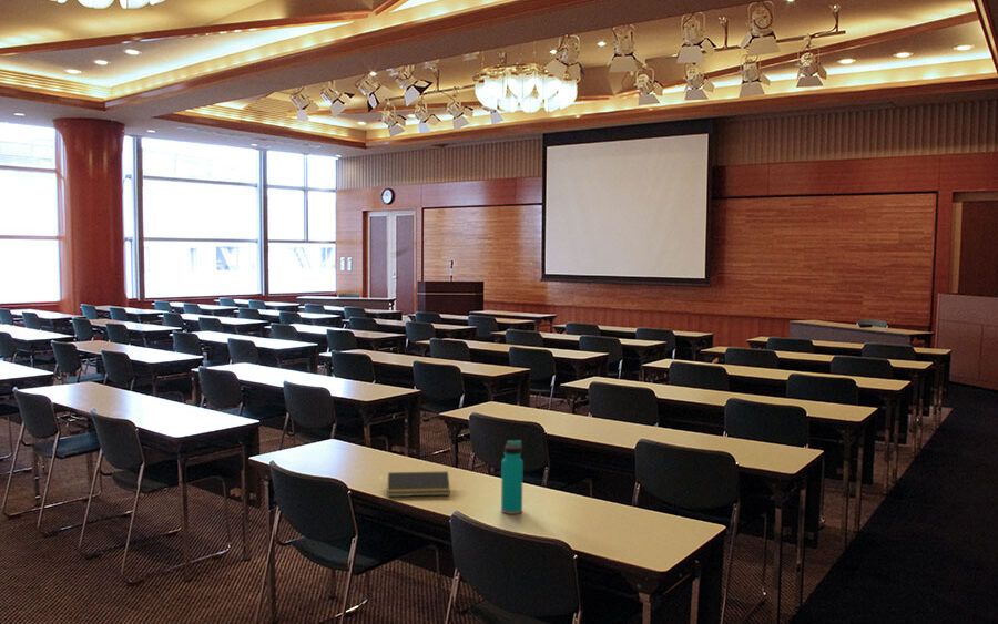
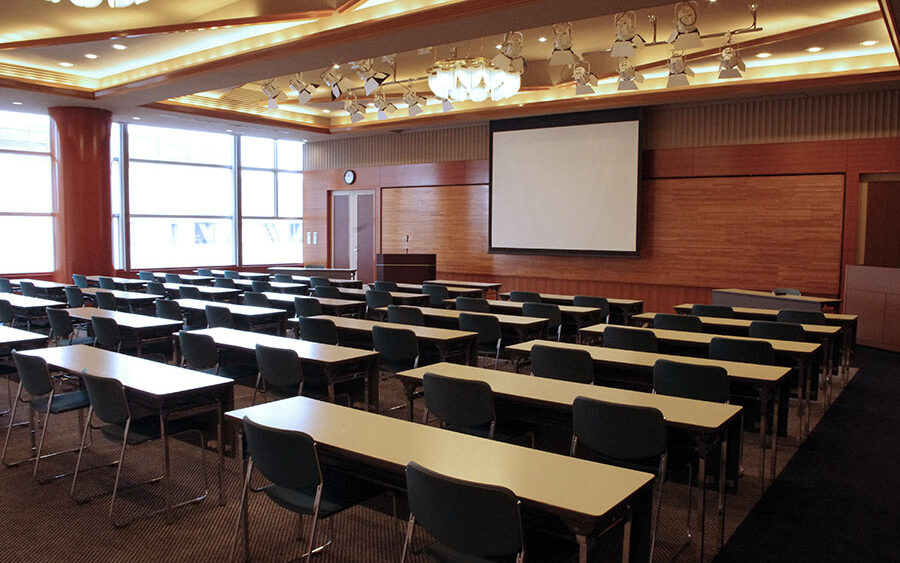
- notepad (418, 483)
- water bottle (511, 475)
